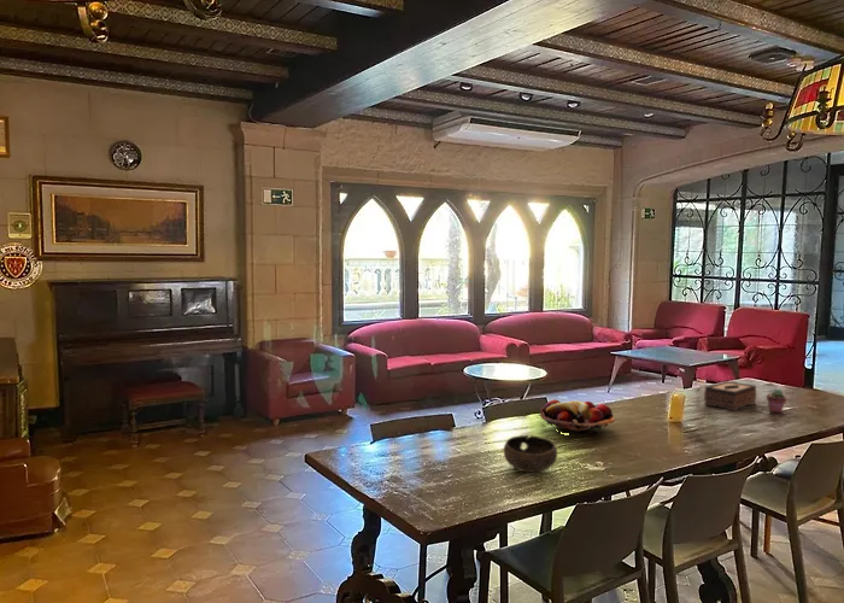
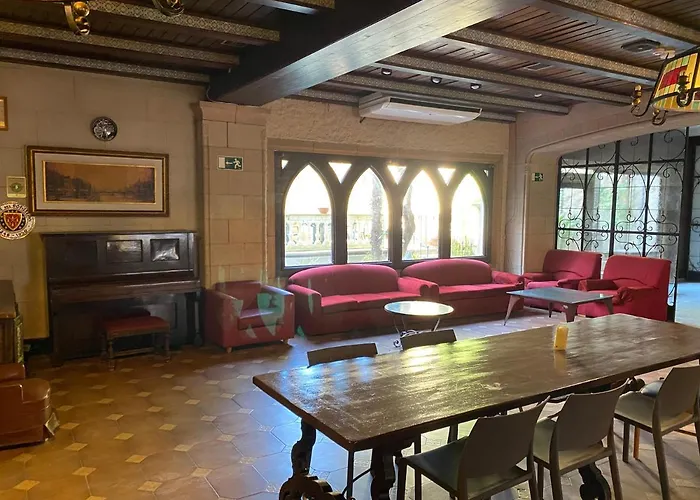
- bowl (529, 455)
- potted succulent (775, 399)
- tissue box (729, 394)
- fruit basket (576, 414)
